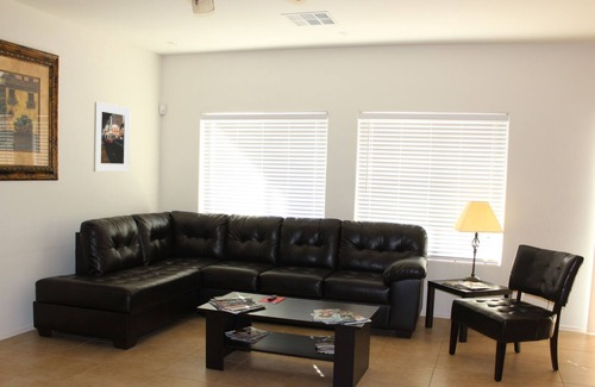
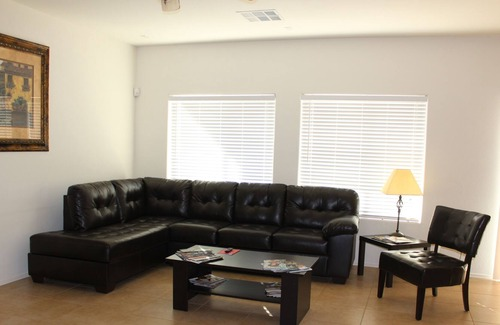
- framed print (112, 138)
